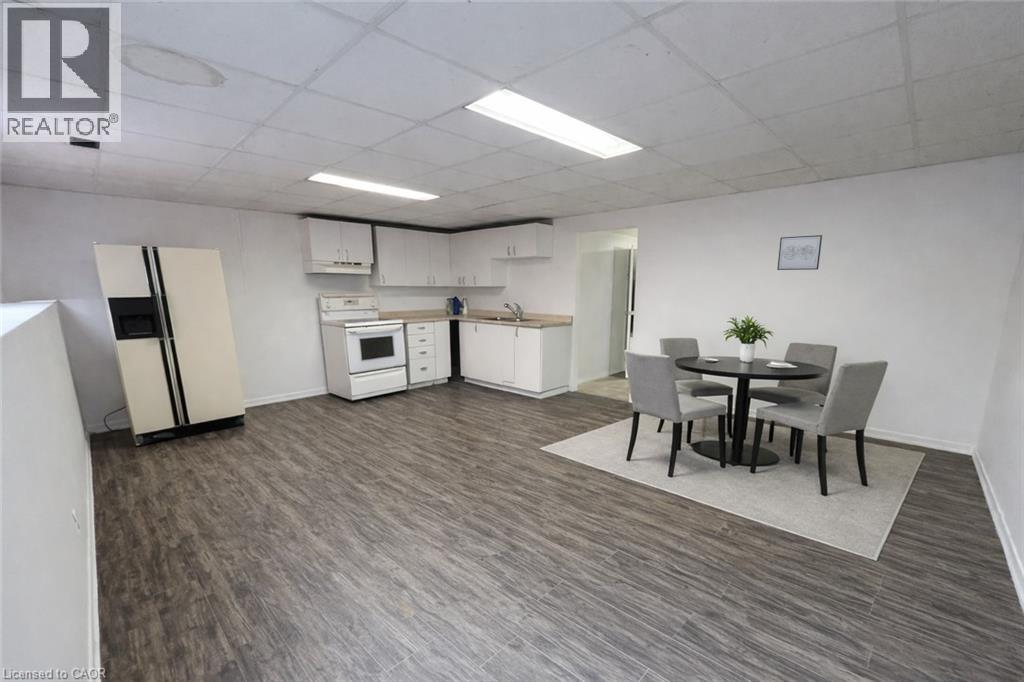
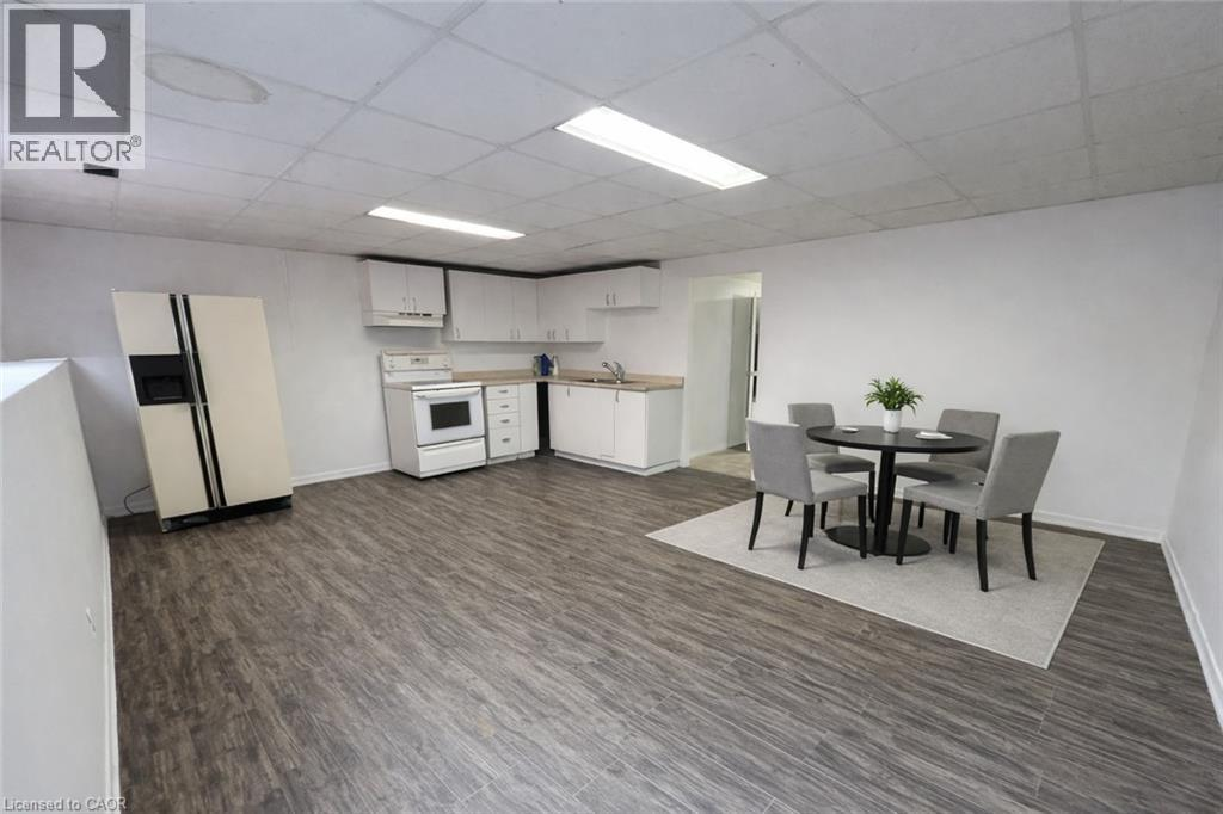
- wall art (799, 253)
